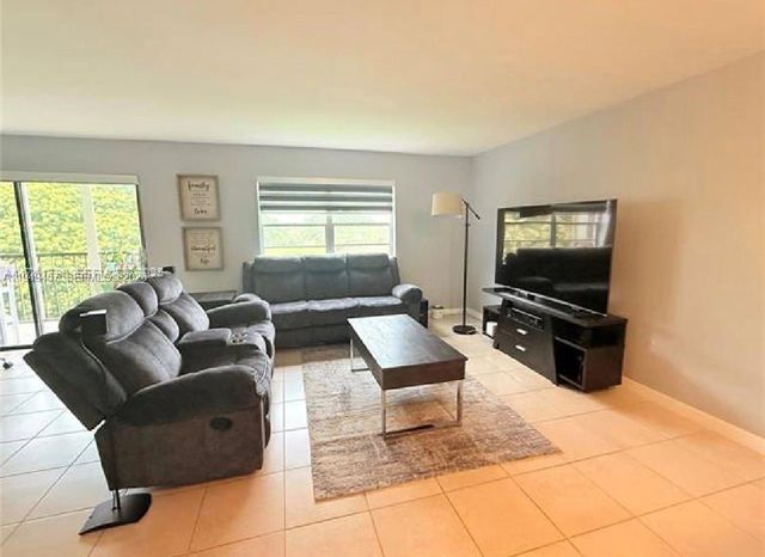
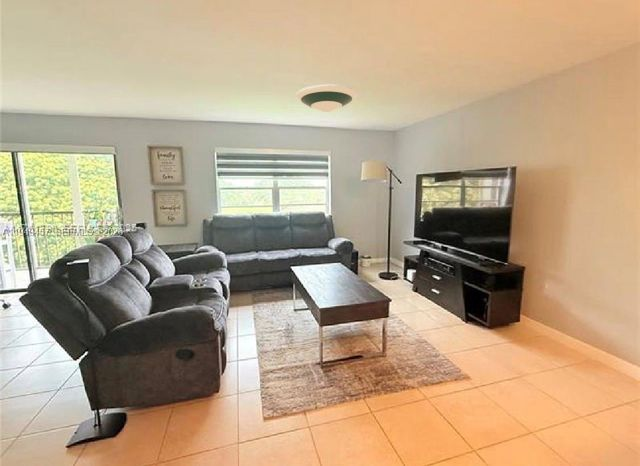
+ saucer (326, 103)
